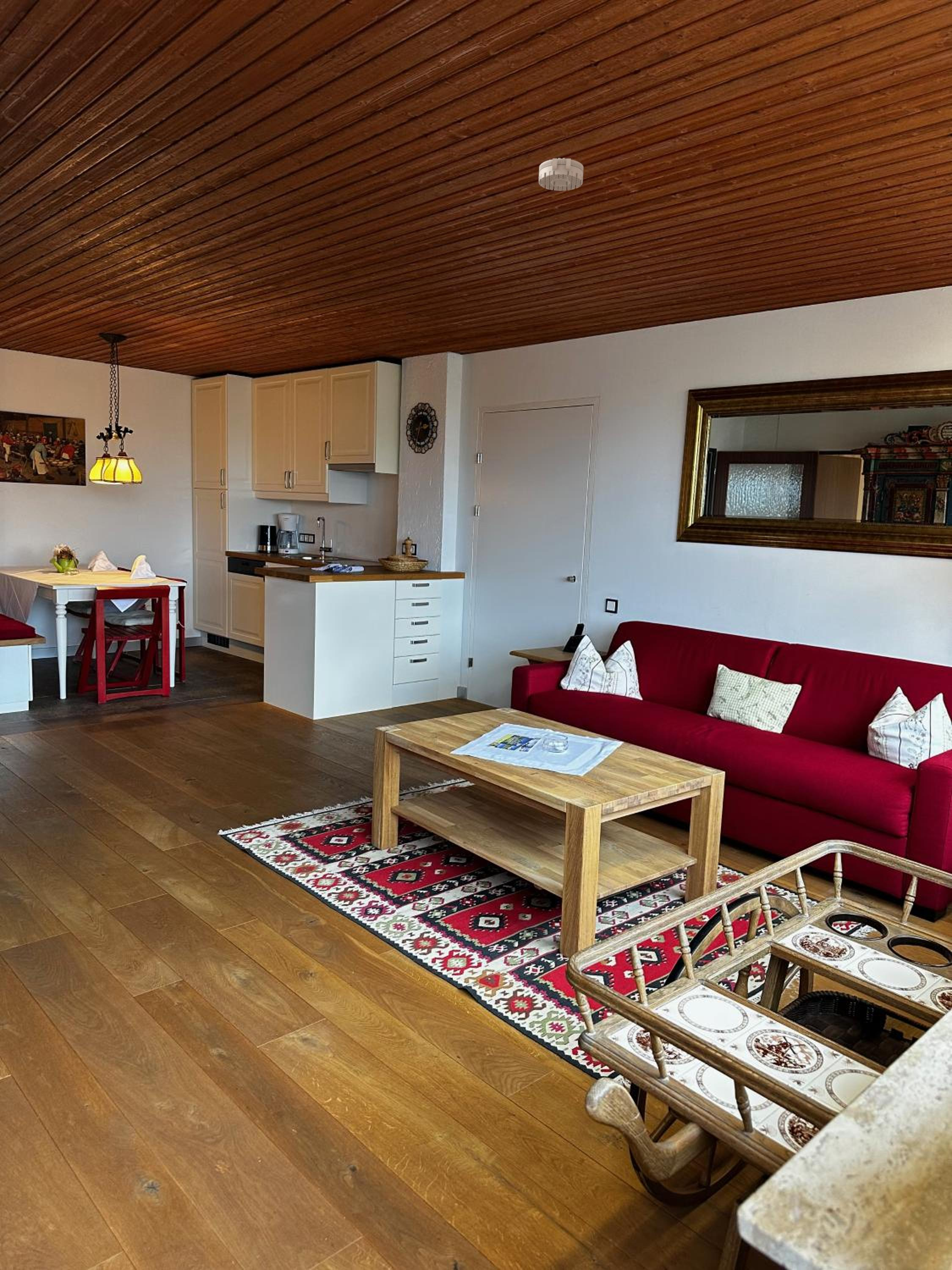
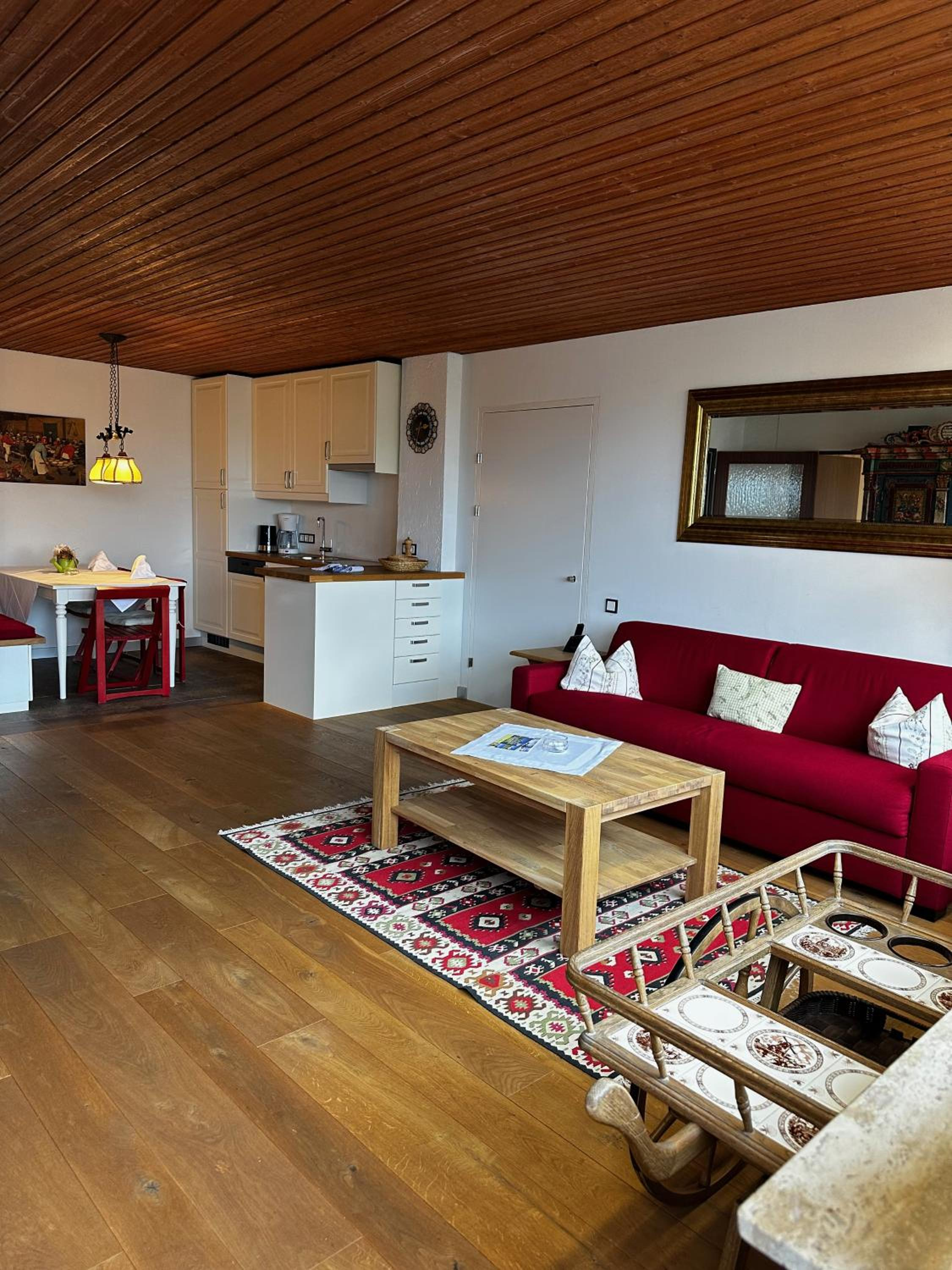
- smoke detector (561, 174)
